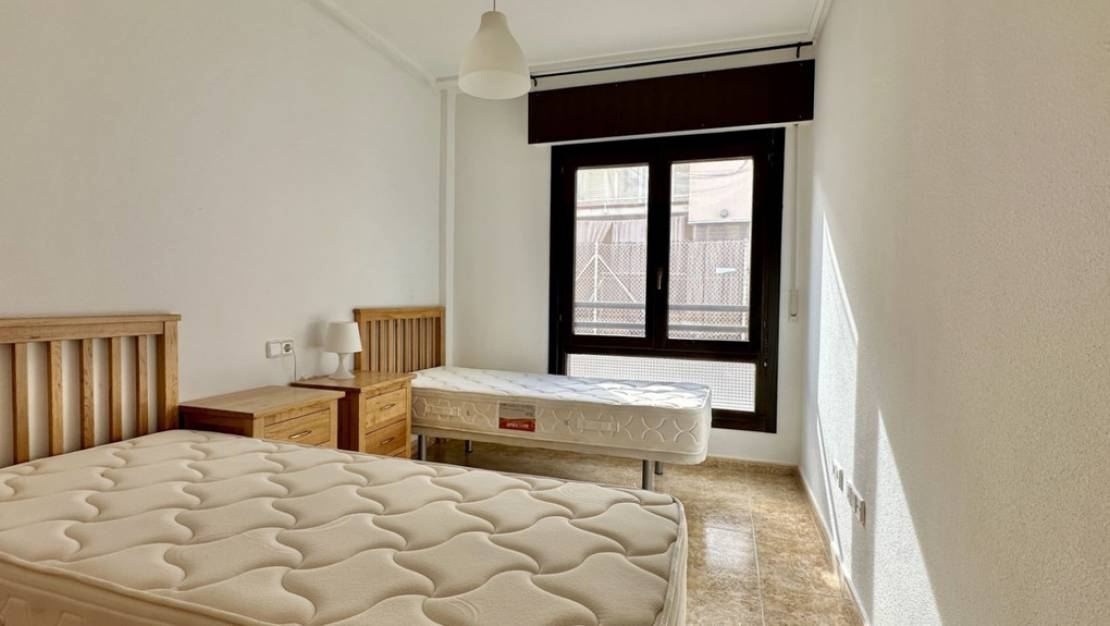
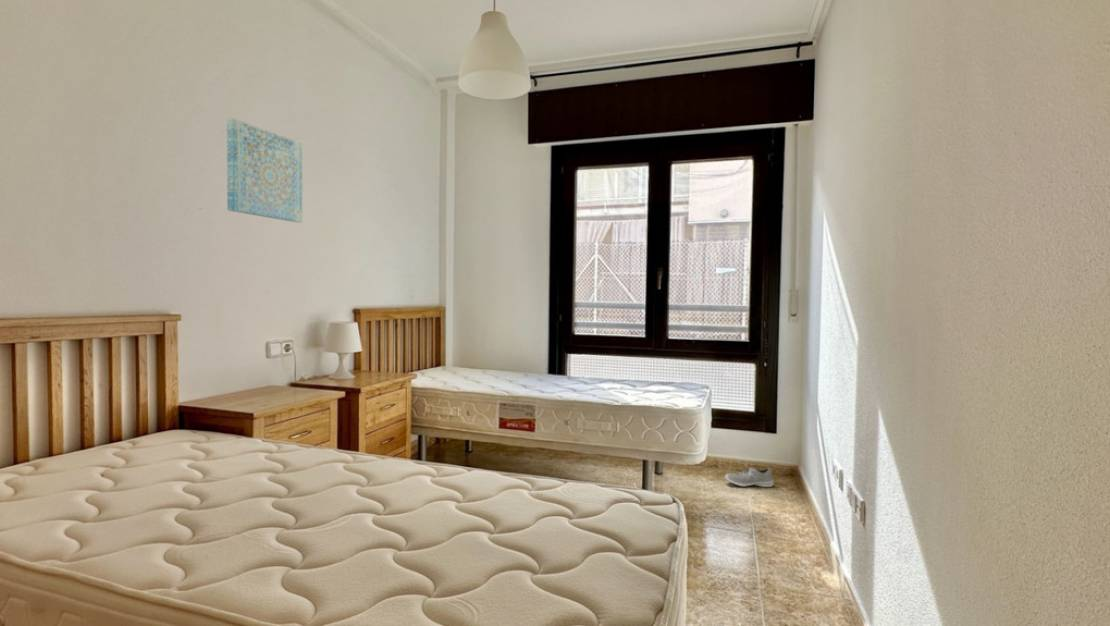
+ sneaker (748, 474)
+ wall art (267, 174)
